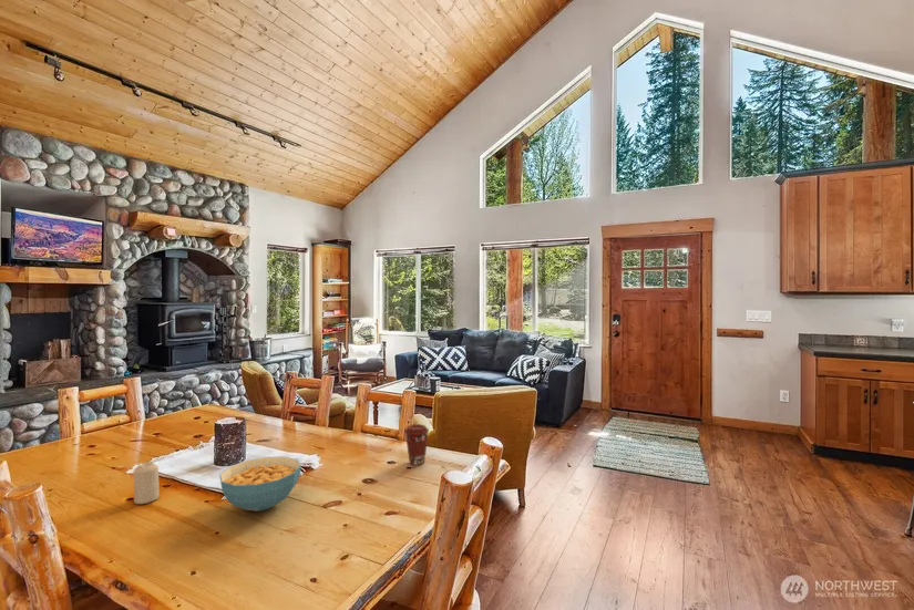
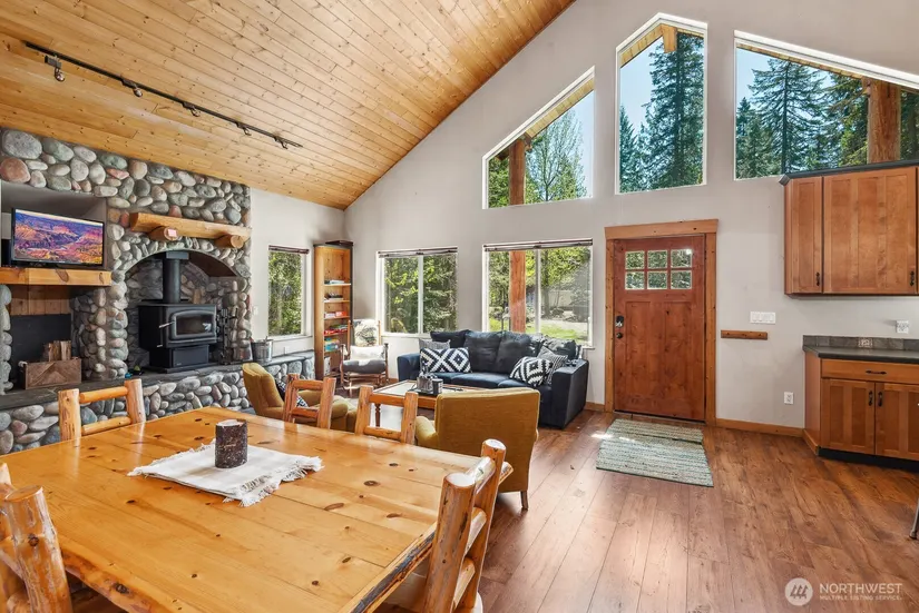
- cereal bowl (261, 487)
- candle (146, 480)
- coffee cup (417, 444)
